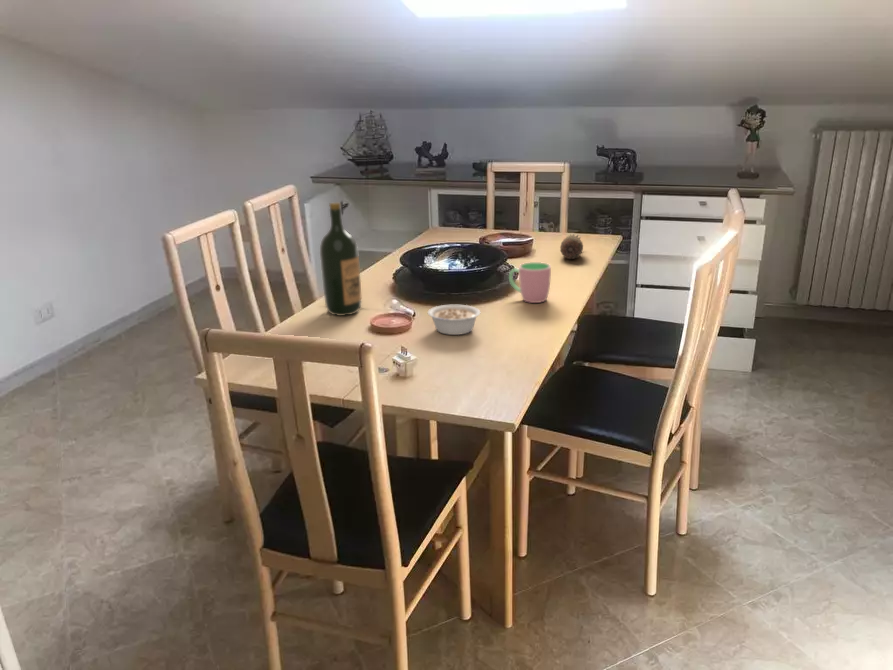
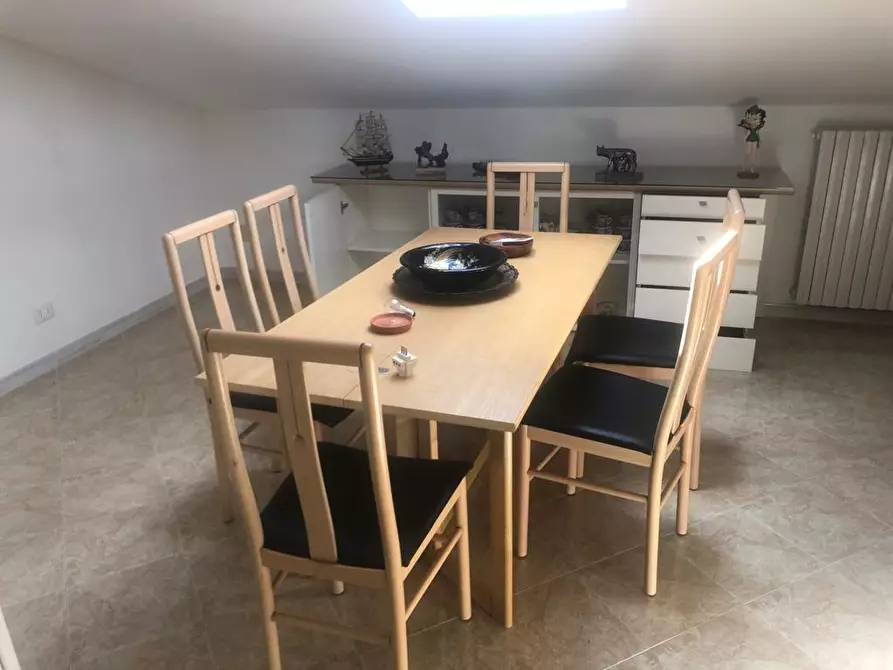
- fruit (572, 244)
- legume (456, 319)
- cup (529, 282)
- wine bottle (339, 258)
